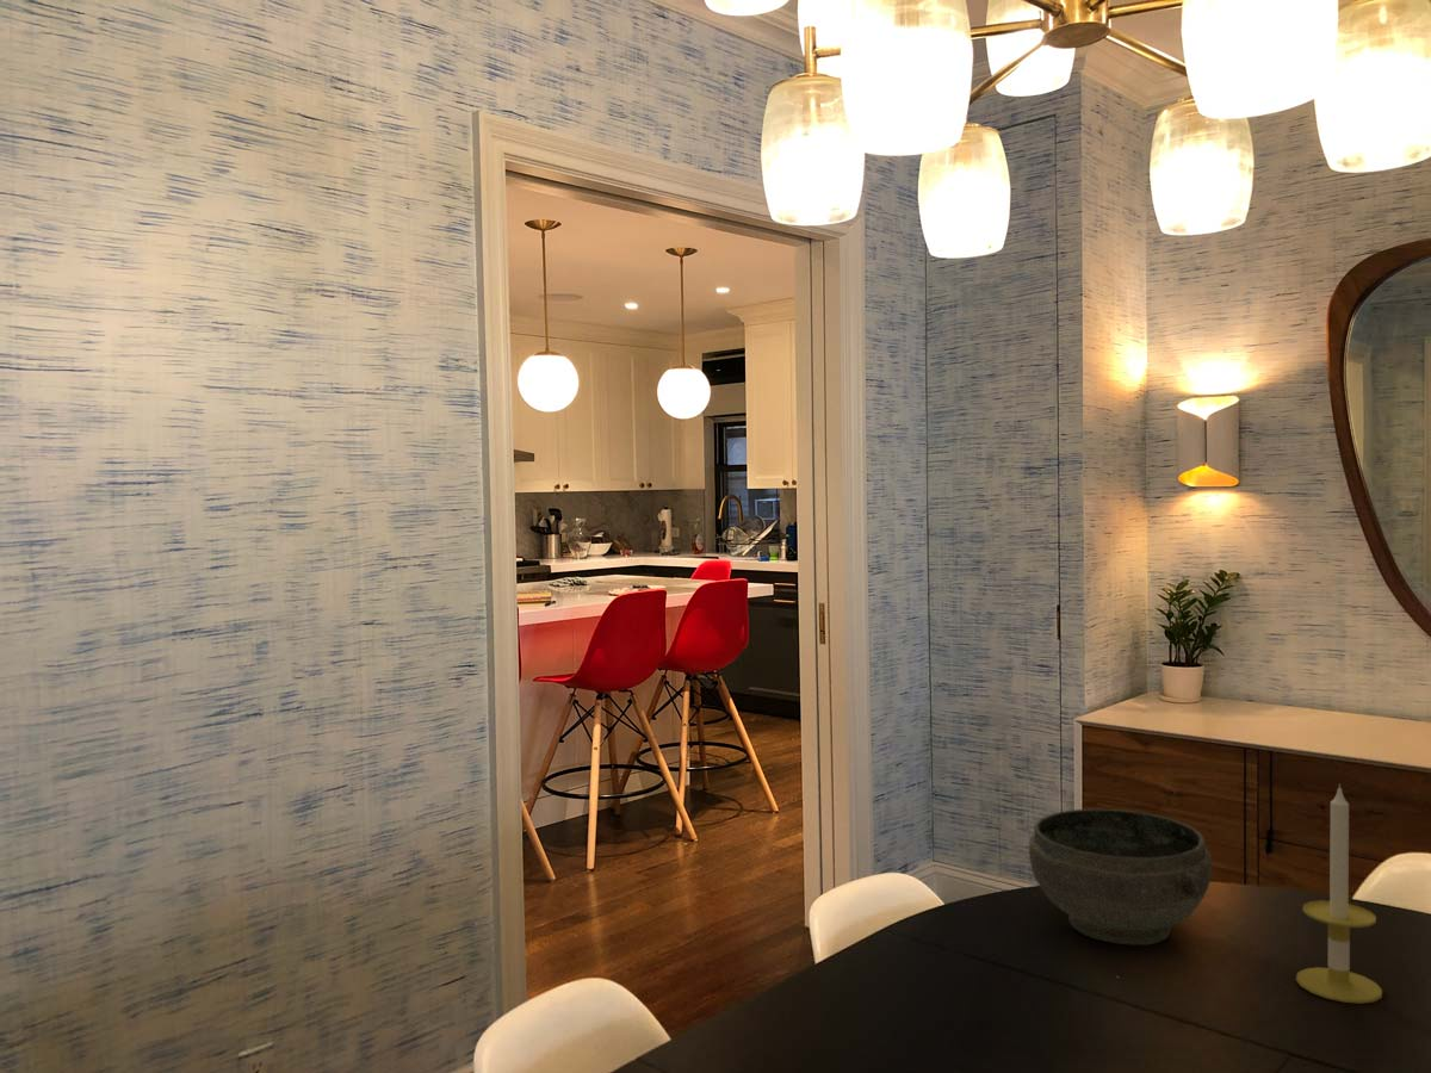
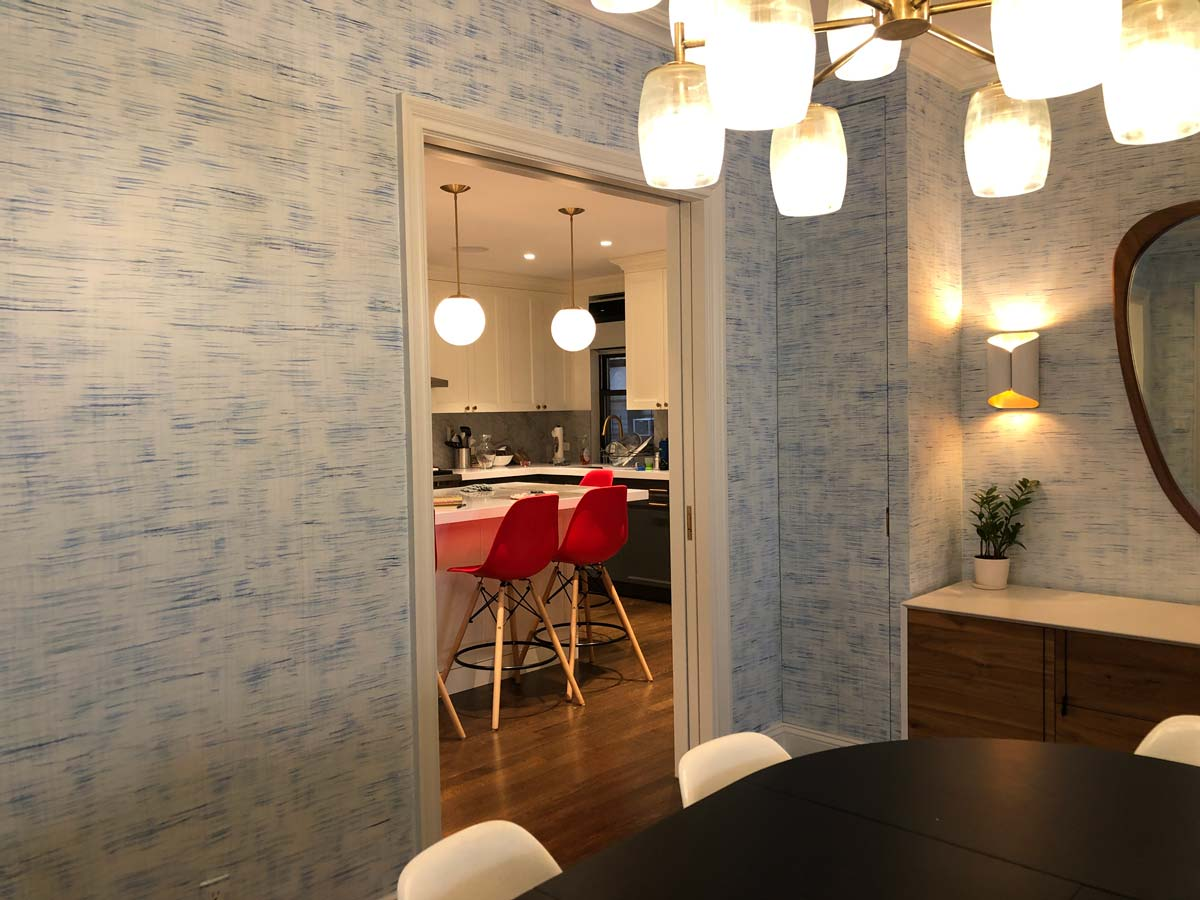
- candle (1339, 885)
- bowl (1117, 877)
